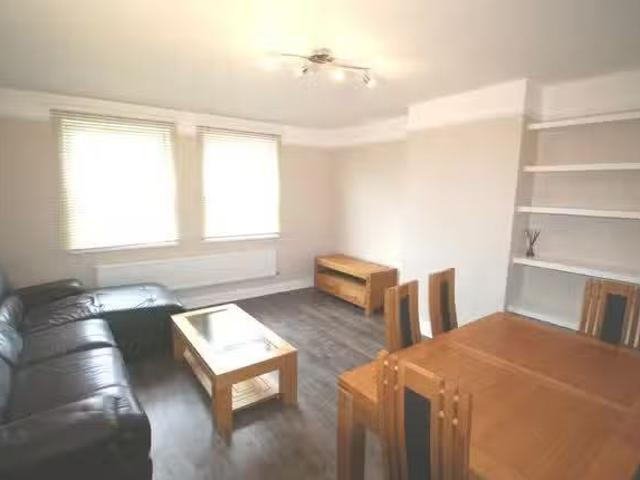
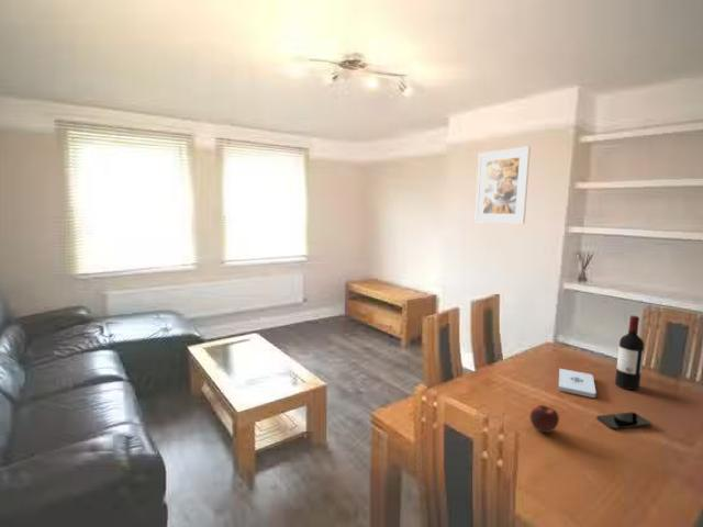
+ smartphone (623, 419)
+ apple (544, 418)
+ wine bottle (631, 351)
+ notepad (576, 382)
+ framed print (500, 187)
